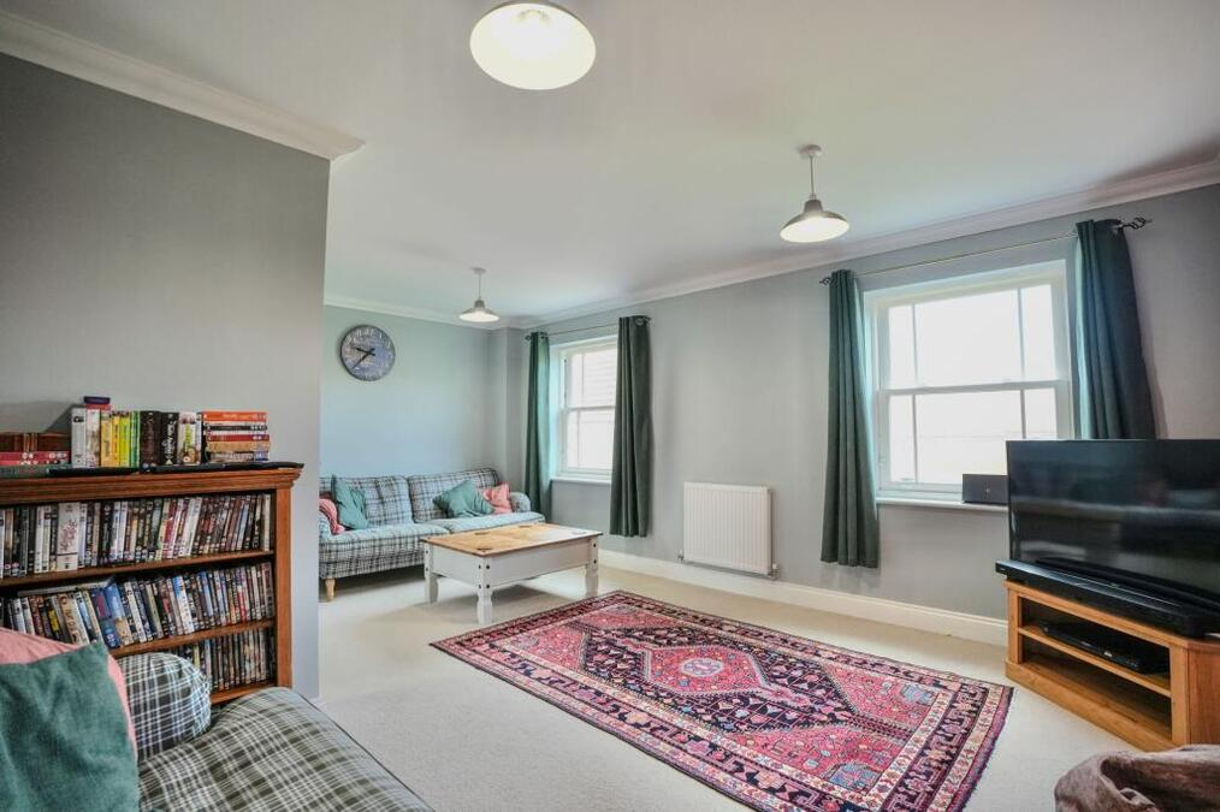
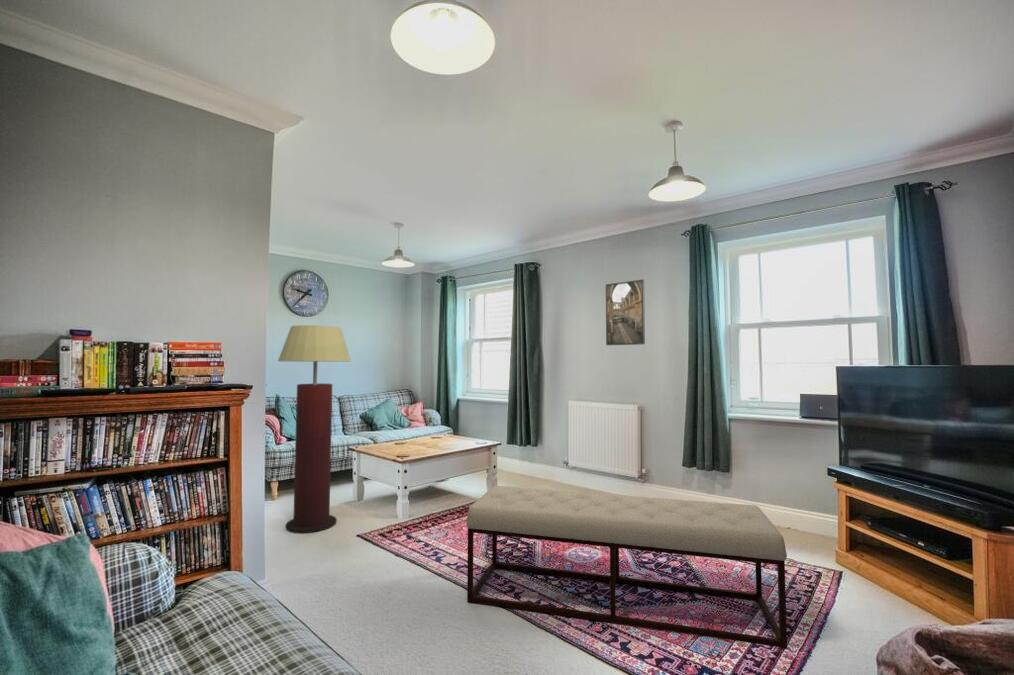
+ floor lamp (313, 424)
+ bench (615, 552)
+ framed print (624, 313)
